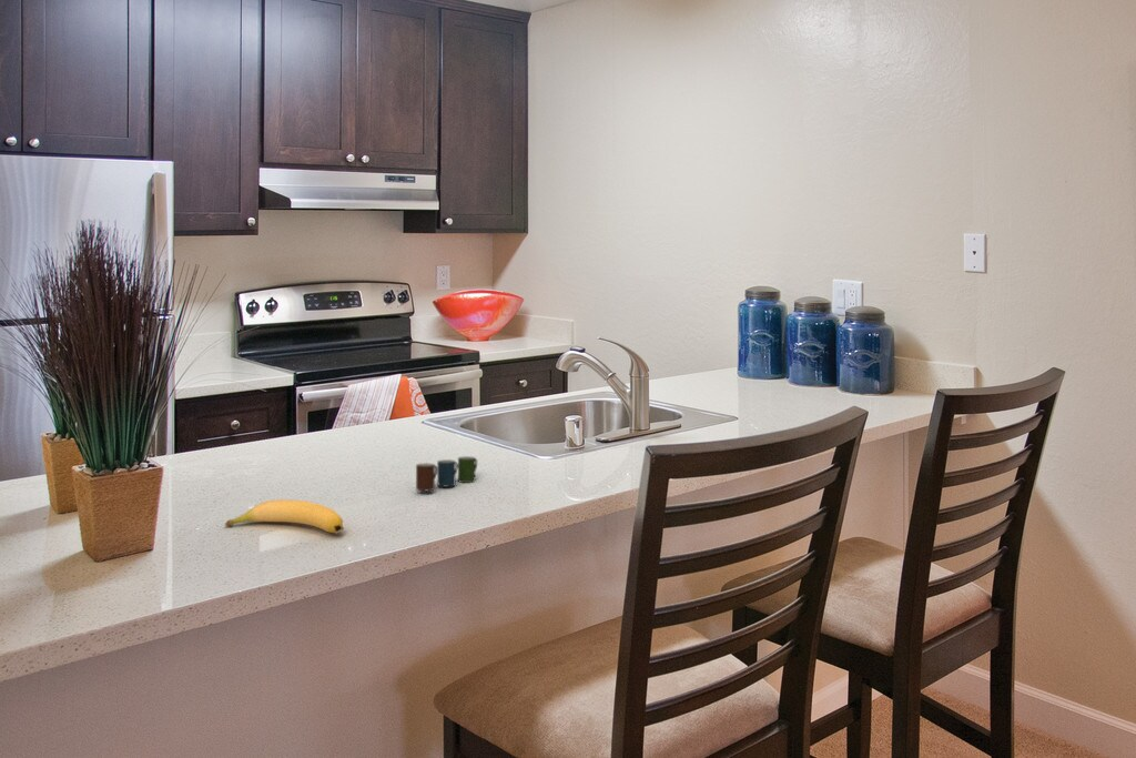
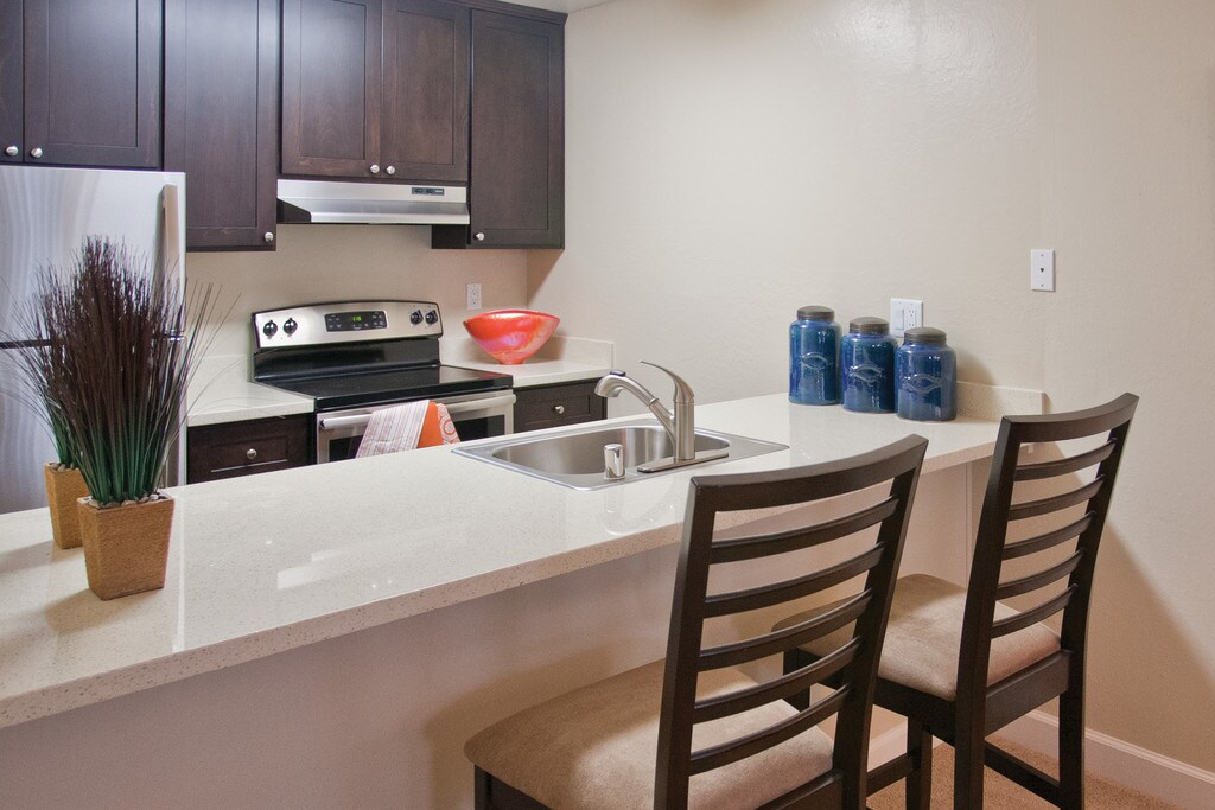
- banana (291, 515)
- cup (448, 464)
